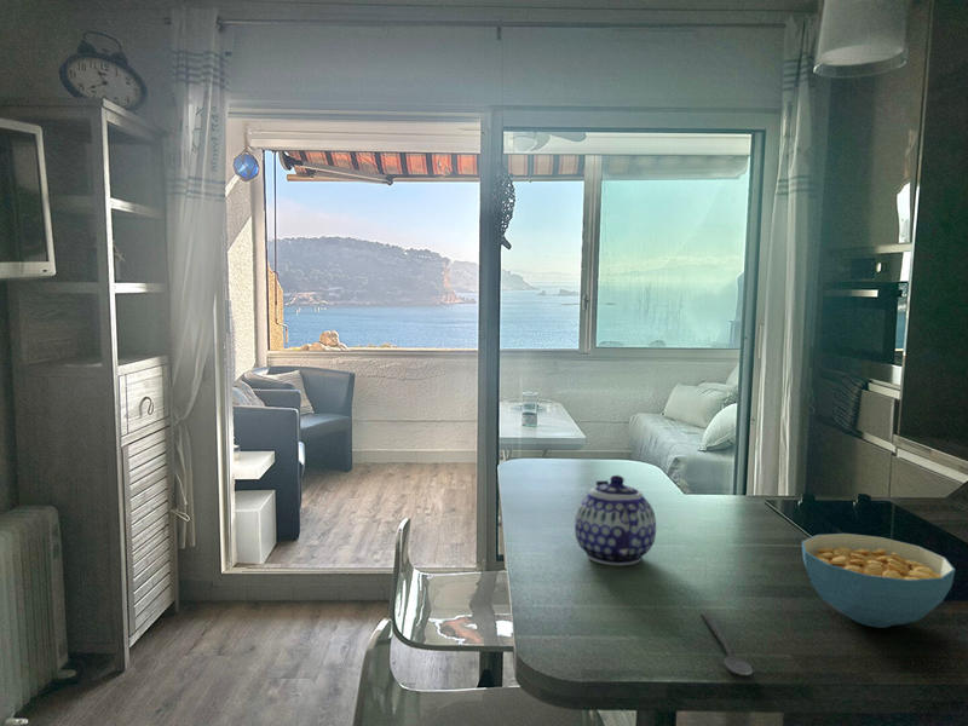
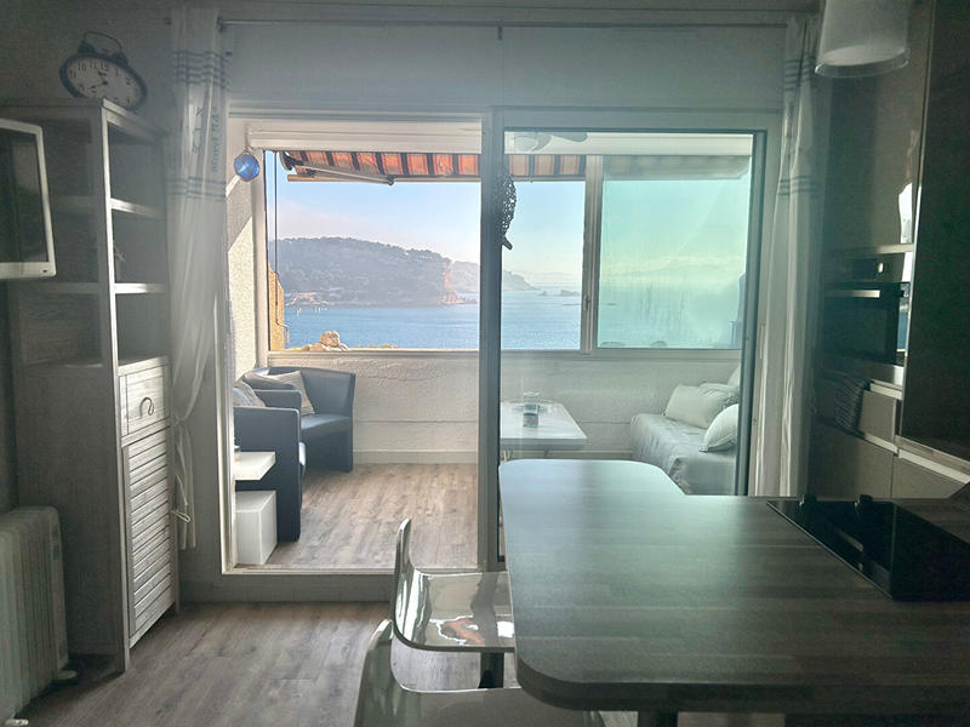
- spoon (722, 640)
- cereal bowl (872, 586)
- teapot (615, 515)
